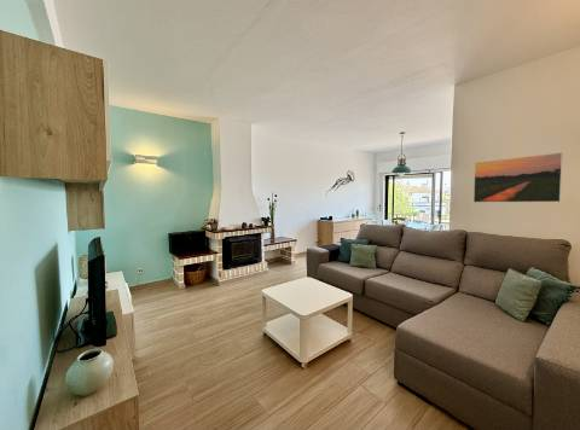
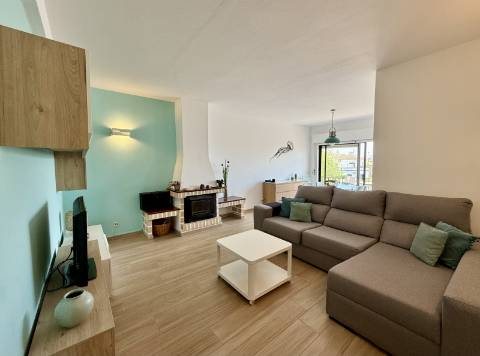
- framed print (512, 180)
